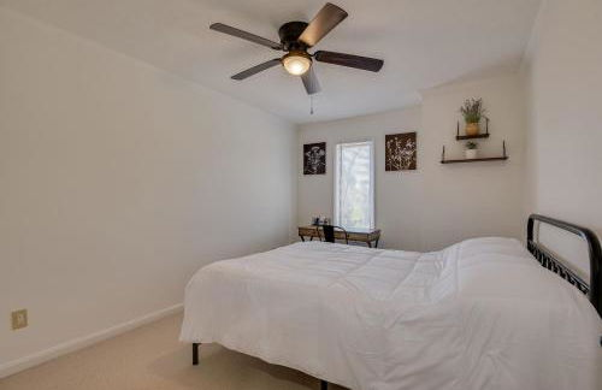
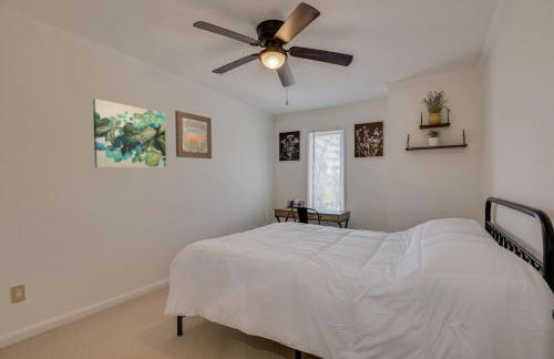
+ wall art (133, 137)
+ wall art (194, 136)
